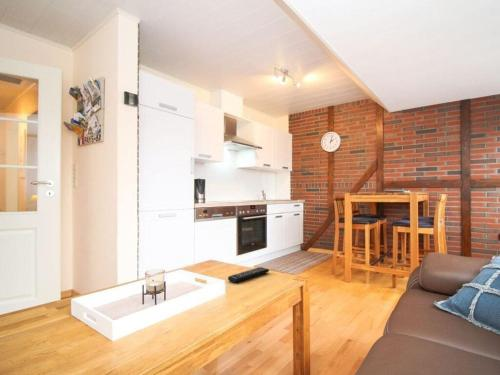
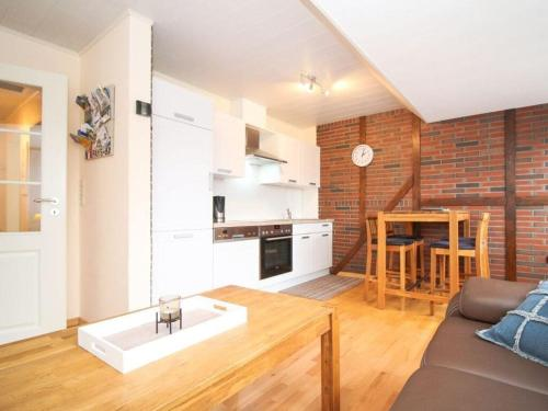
- remote control (249, 274)
